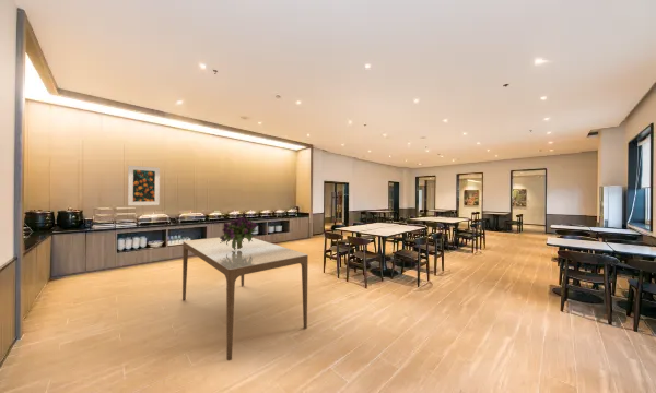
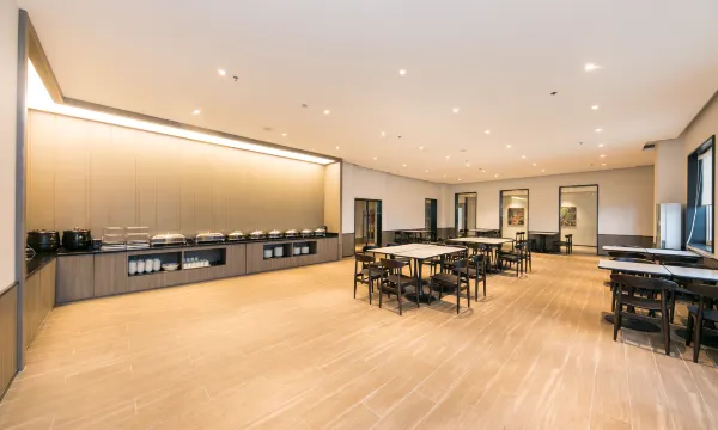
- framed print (143, 186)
- dining table (236, 277)
- bouquet (238, 233)
